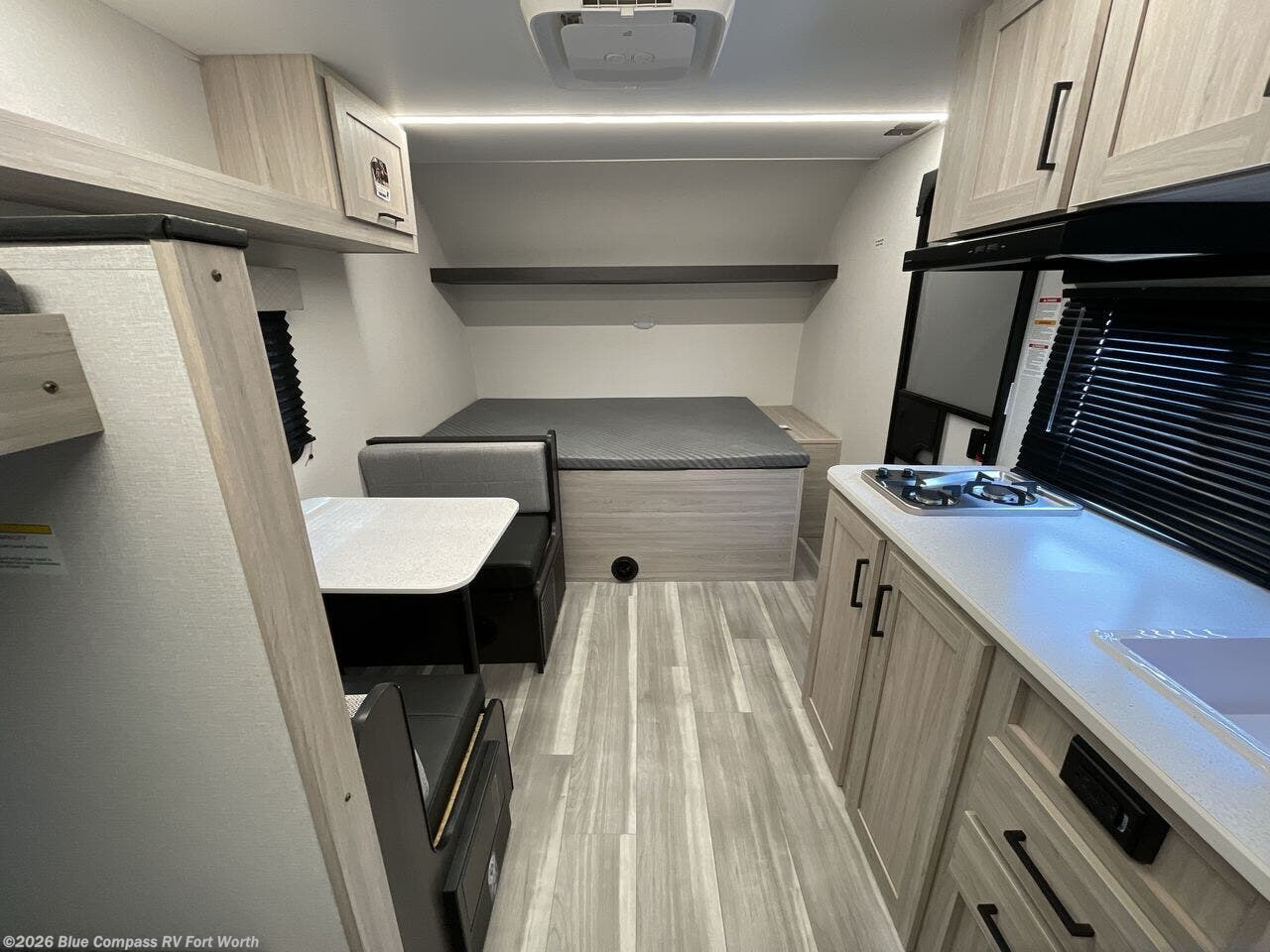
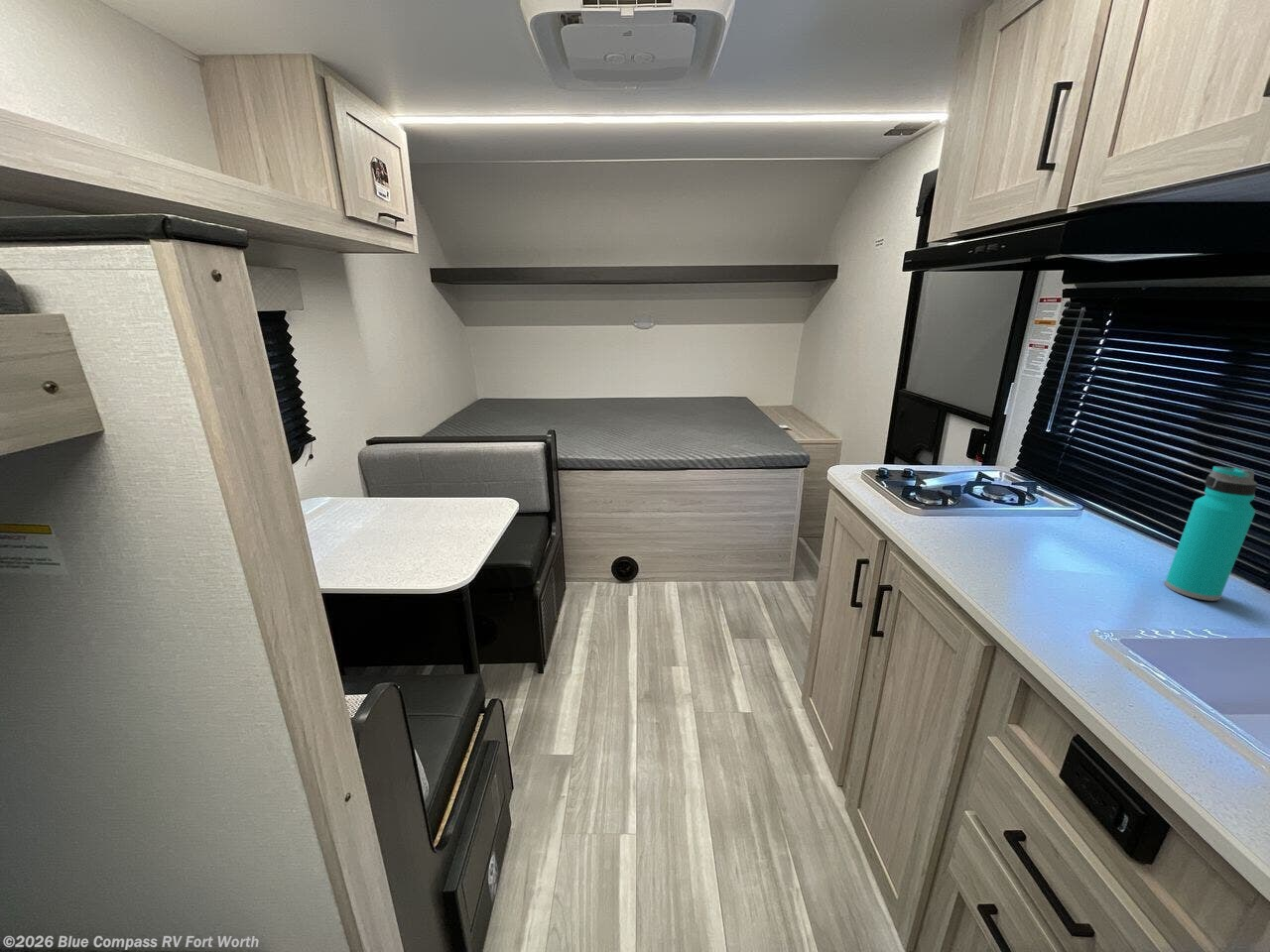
+ water bottle (1213, 532)
